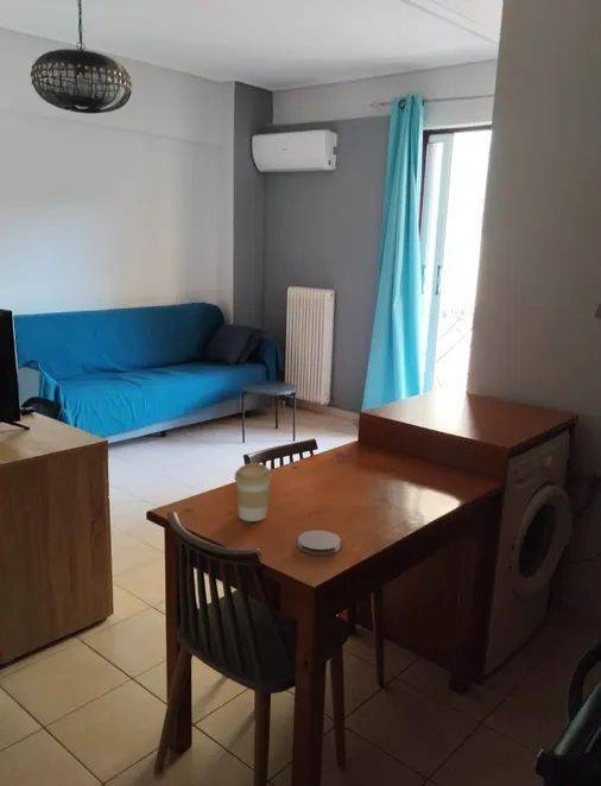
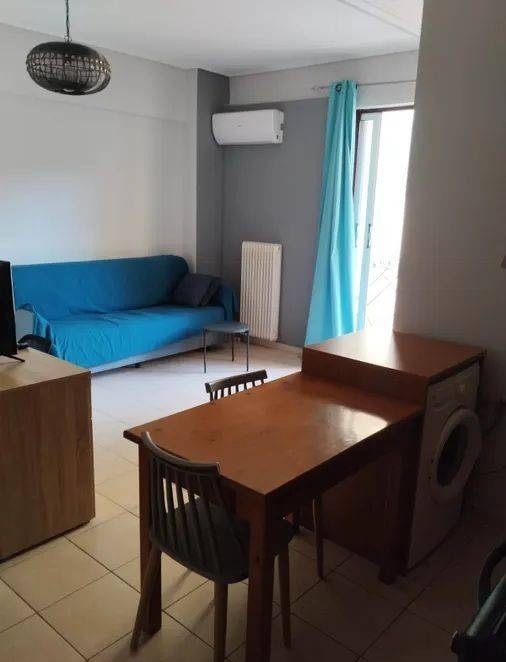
- coffee cup (252, 492)
- coaster (318, 541)
